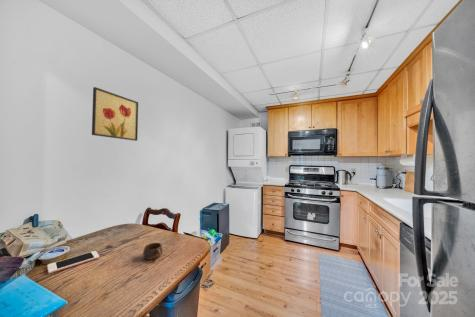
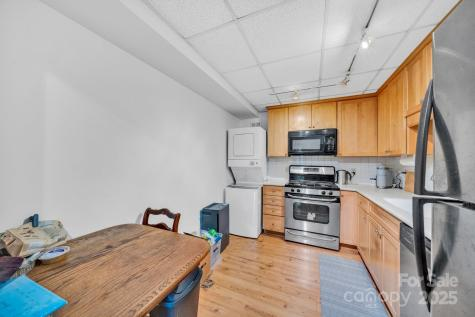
- cell phone (74, 261)
- cup (153, 251)
- wall art (117, 116)
